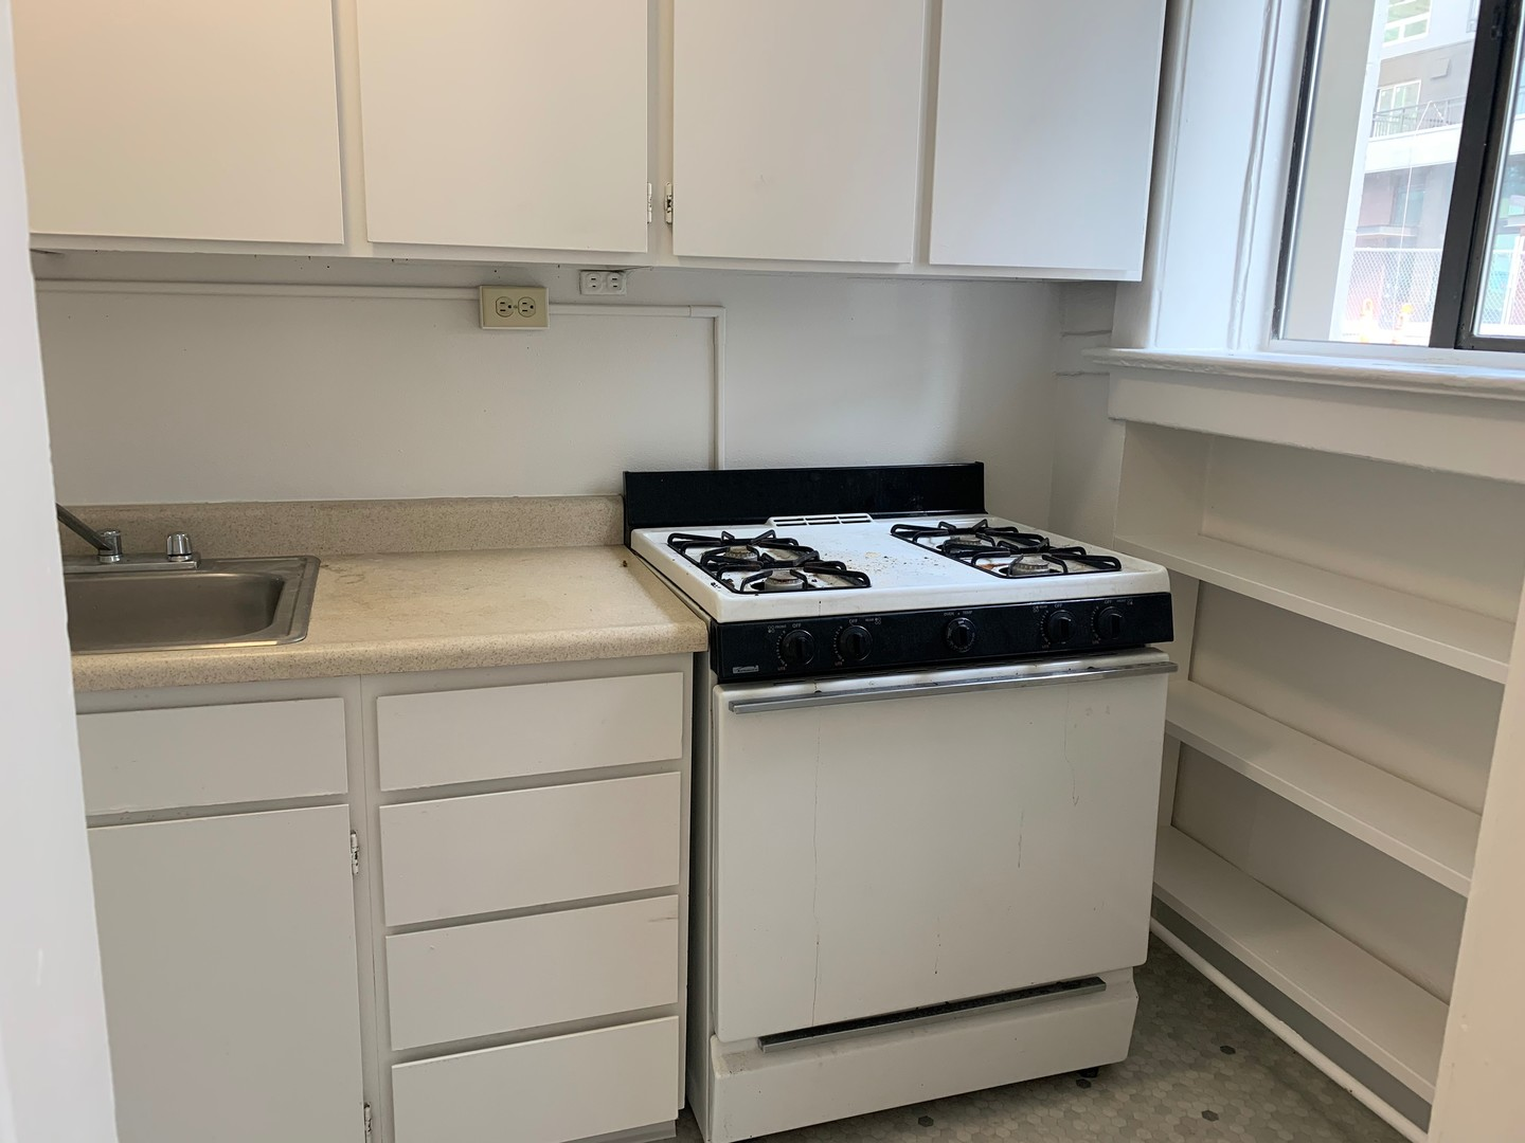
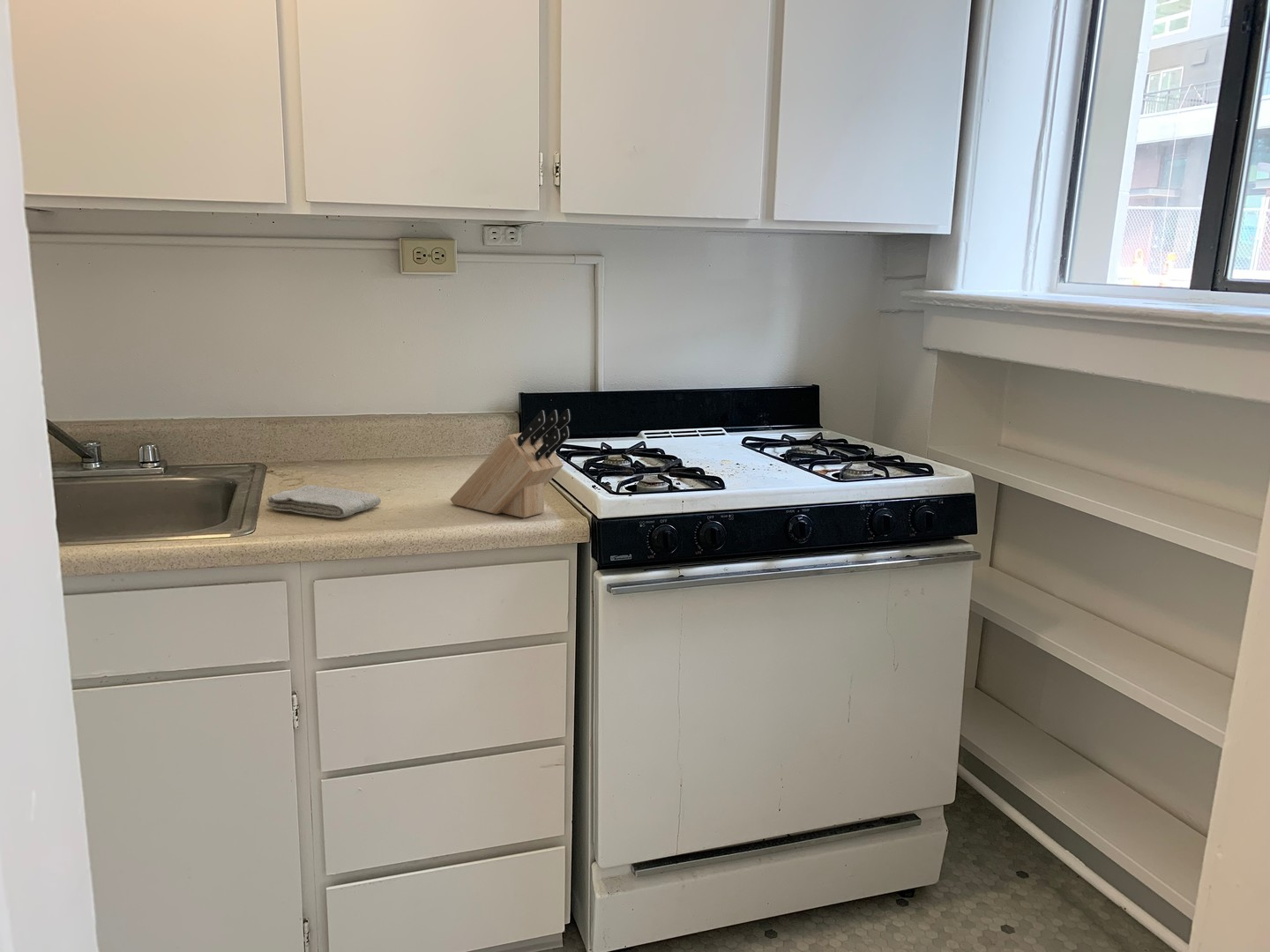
+ washcloth (324, 500)
+ knife block (512, 457)
